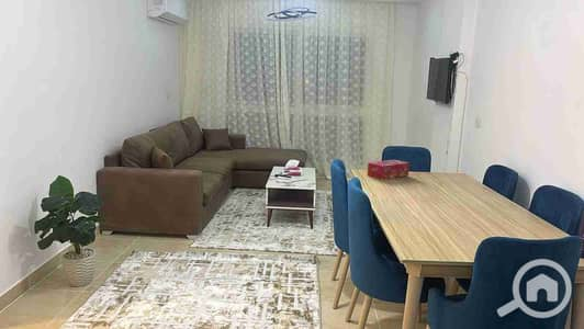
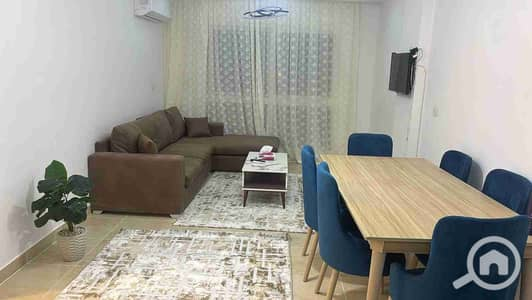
- tissue box (388, 169)
